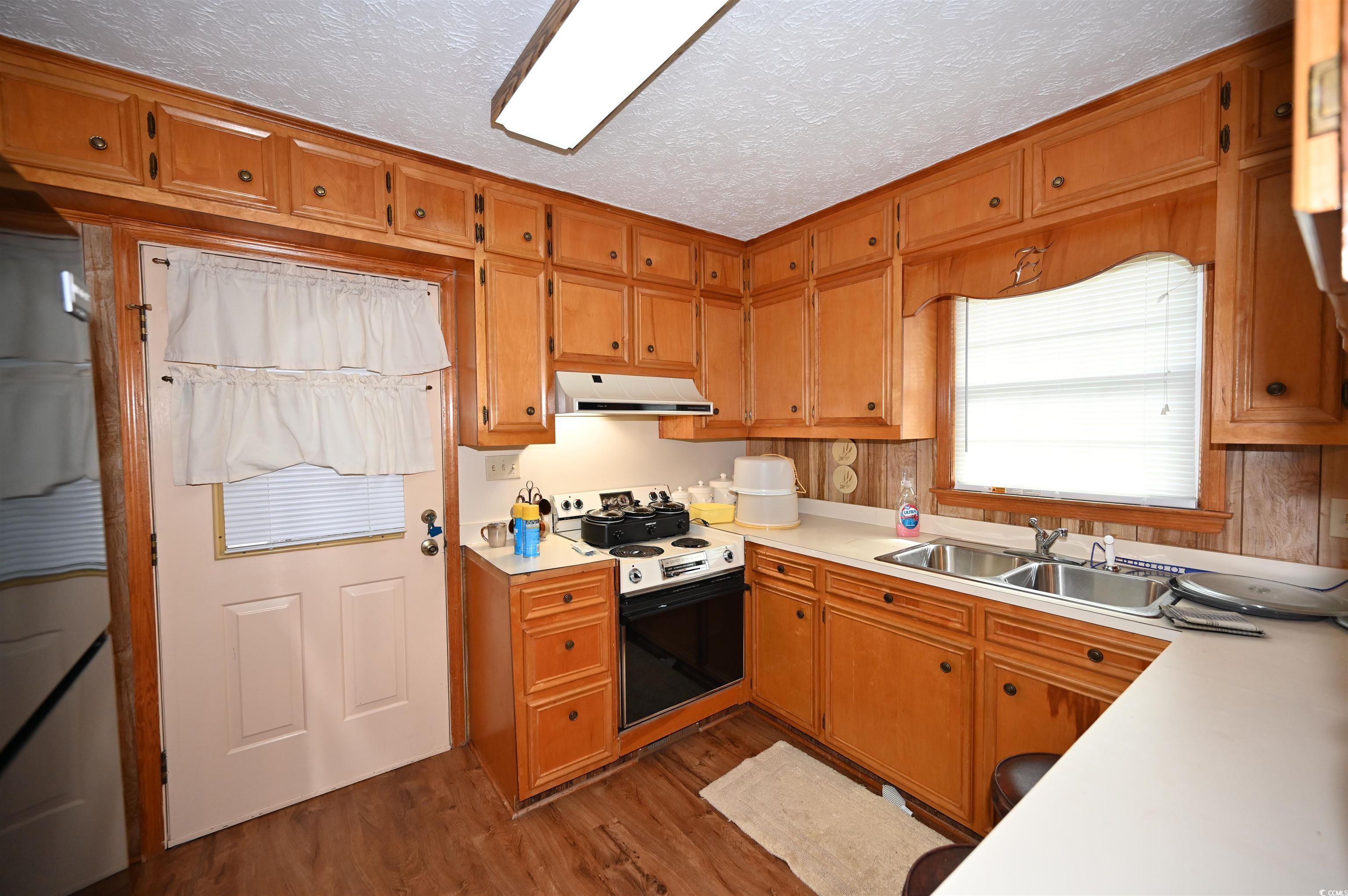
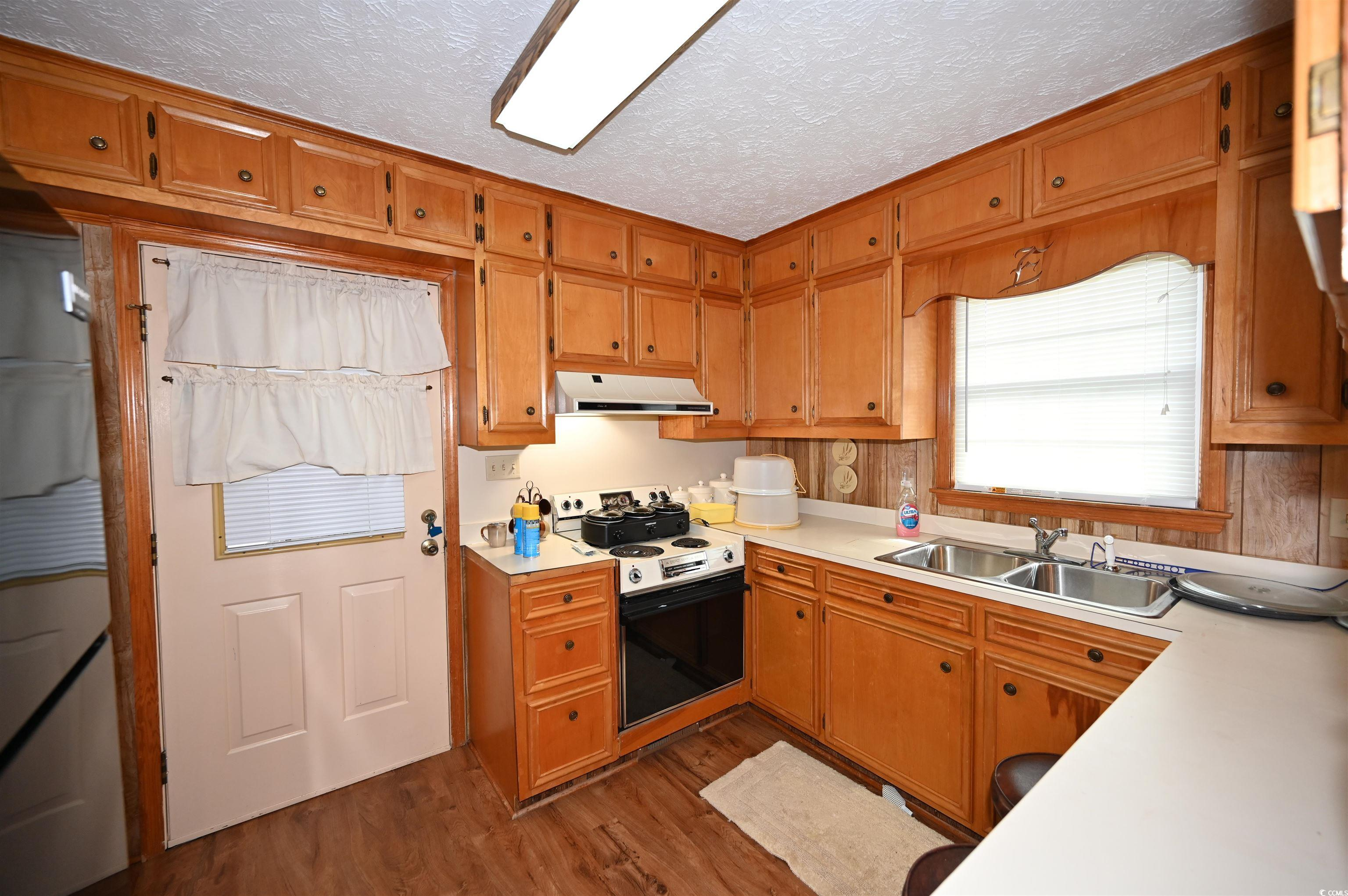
- dish towel (1206, 617)
